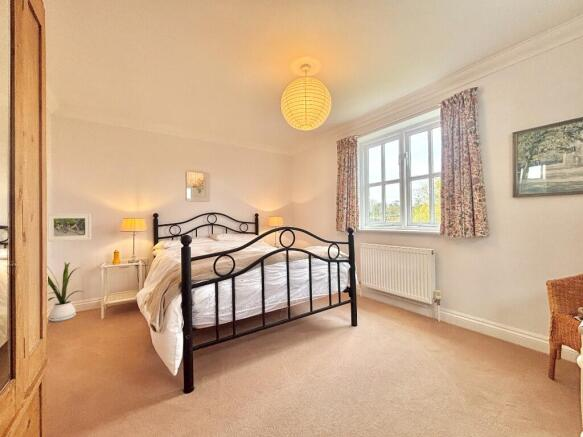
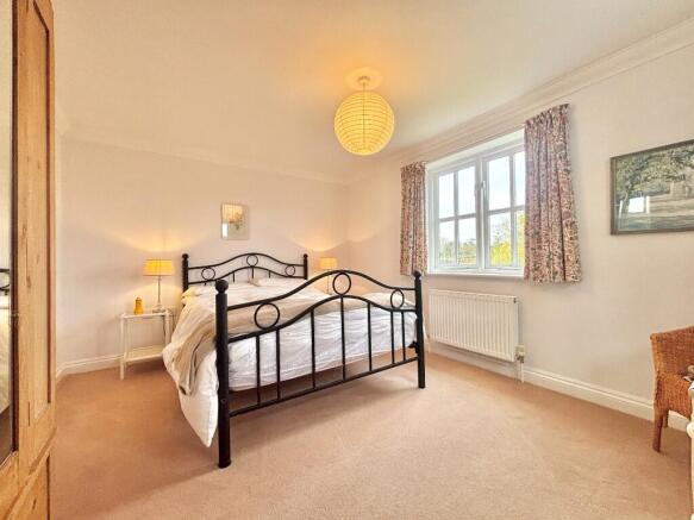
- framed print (70, 227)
- house plant (58, 286)
